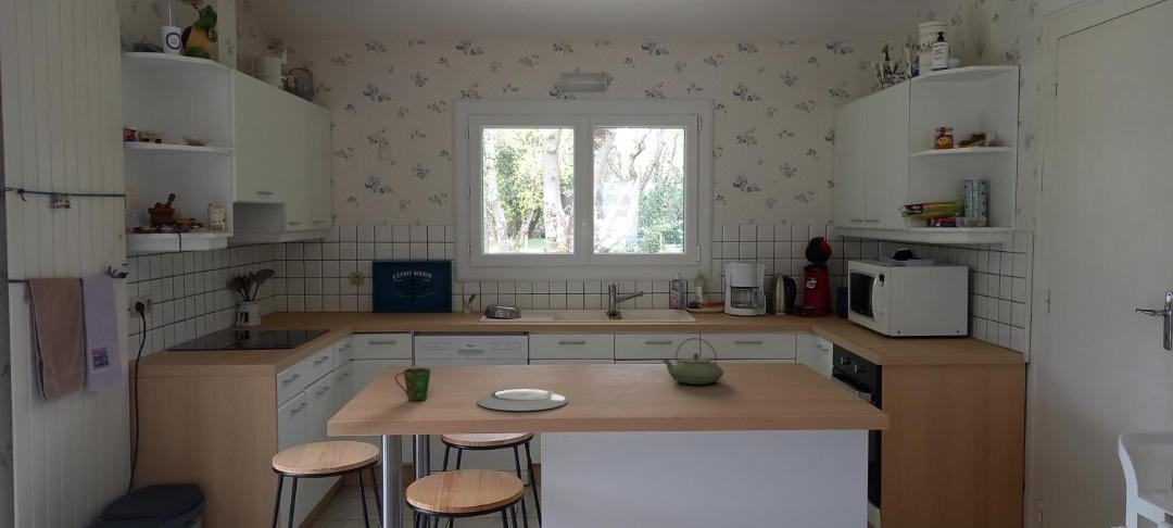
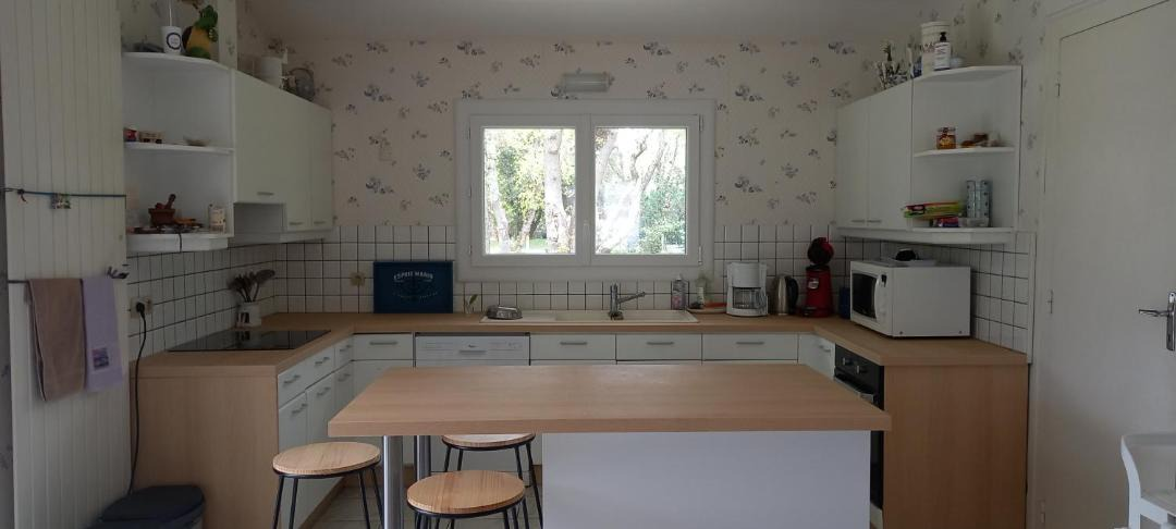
- cup (413, 385)
- teapot (692, 360)
- plate (522, 397)
